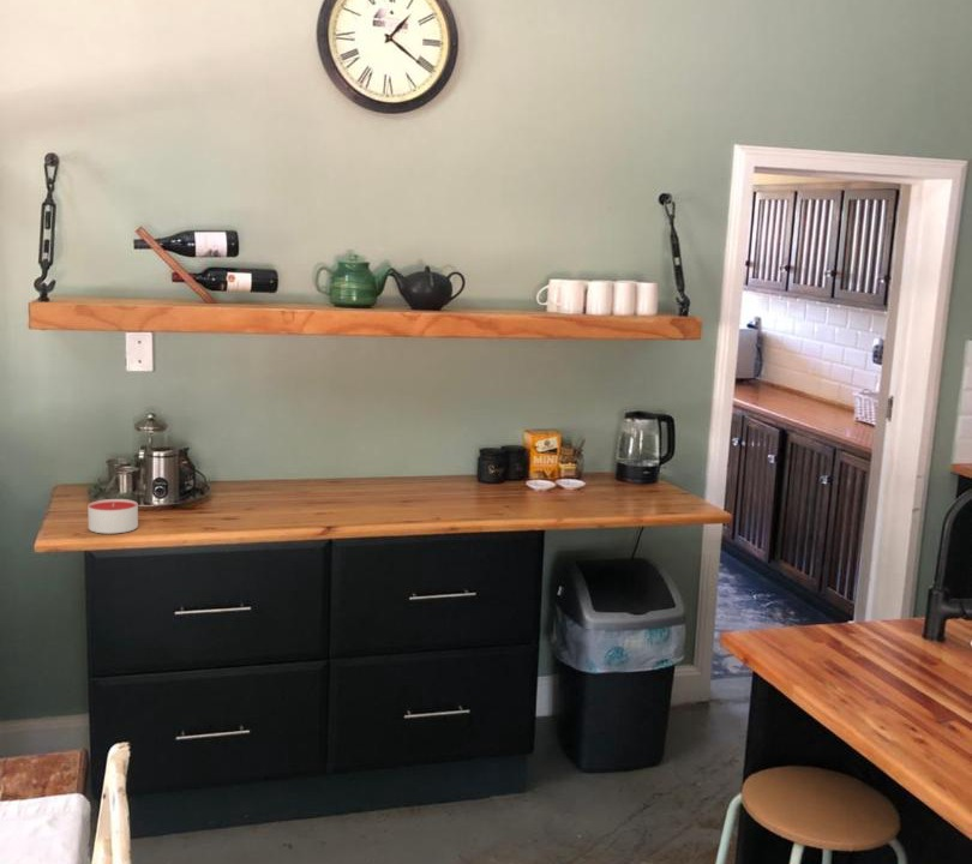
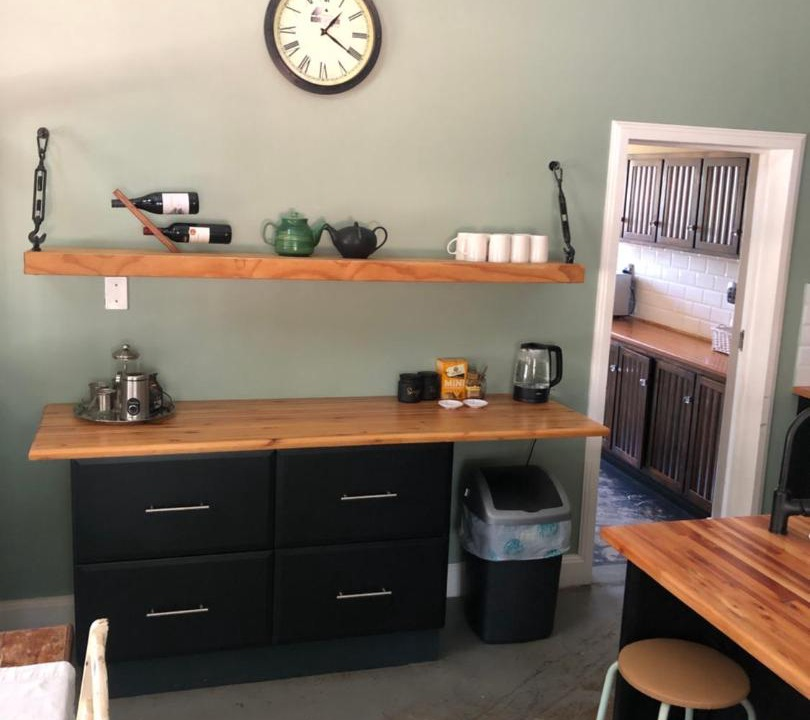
- candle (113, 515)
